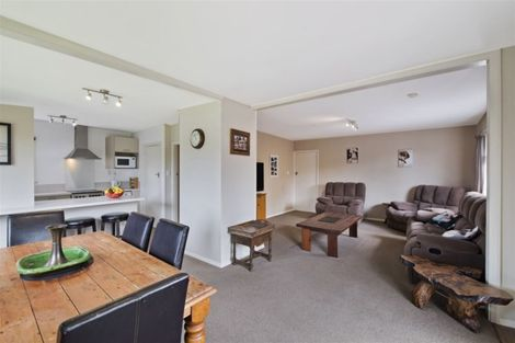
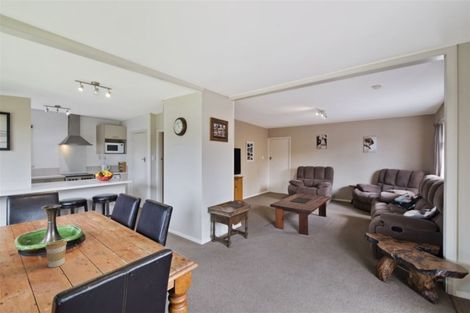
+ coffee cup (56, 252)
